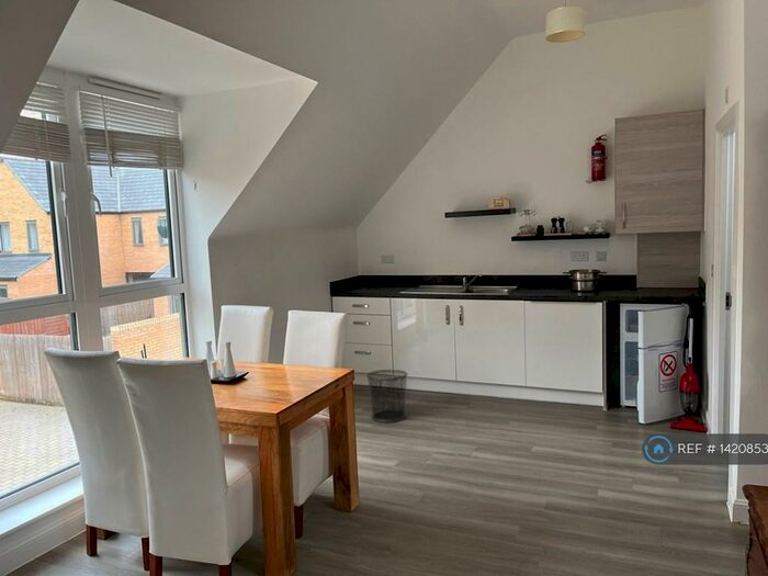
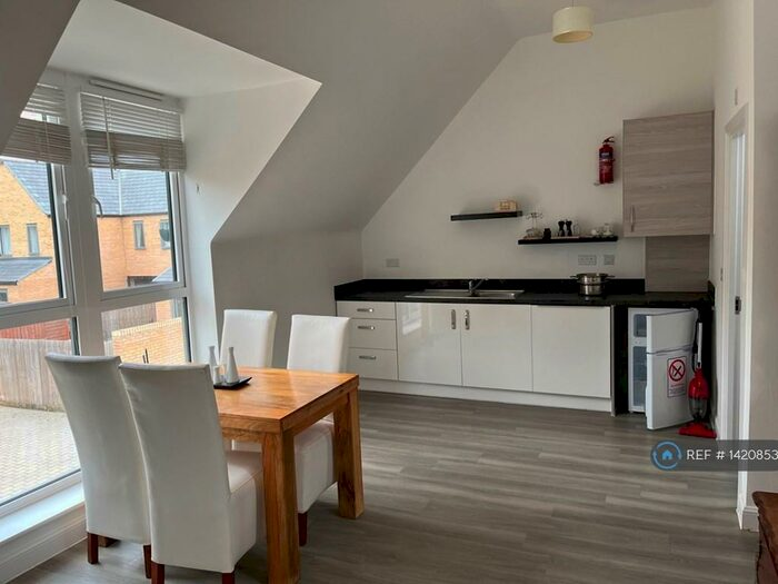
- waste bin (387, 395)
